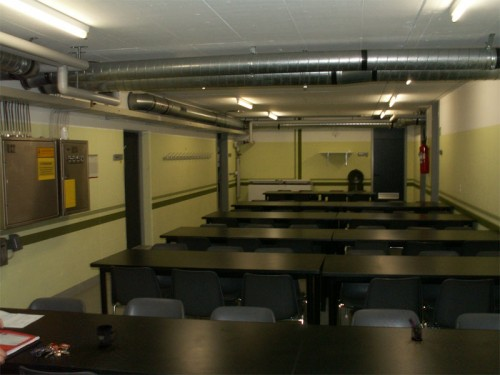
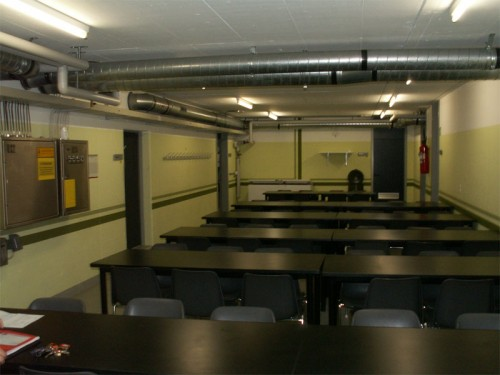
- pen holder (416, 328)
- mug (107, 336)
